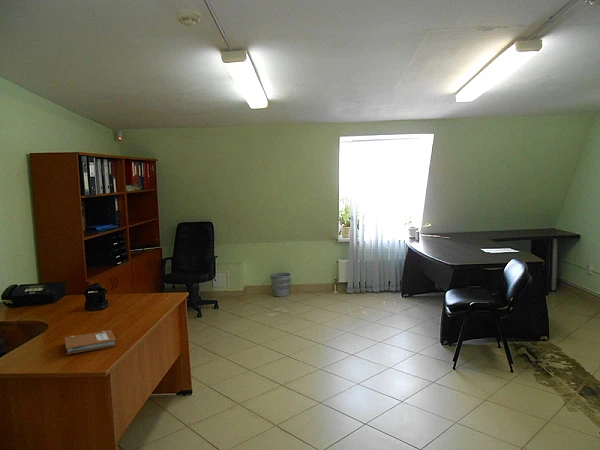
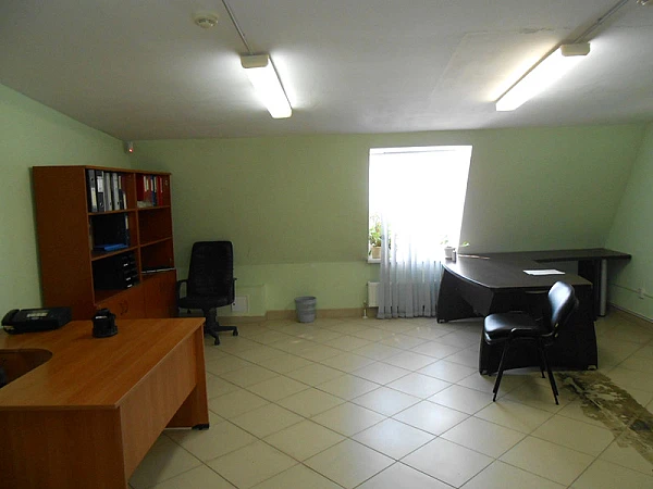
- notebook (91, 340)
